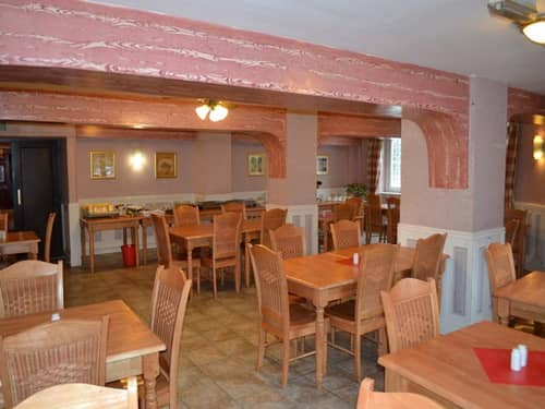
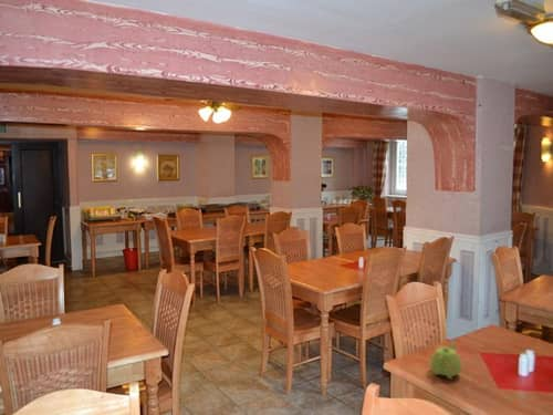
+ teapot (446, 360)
